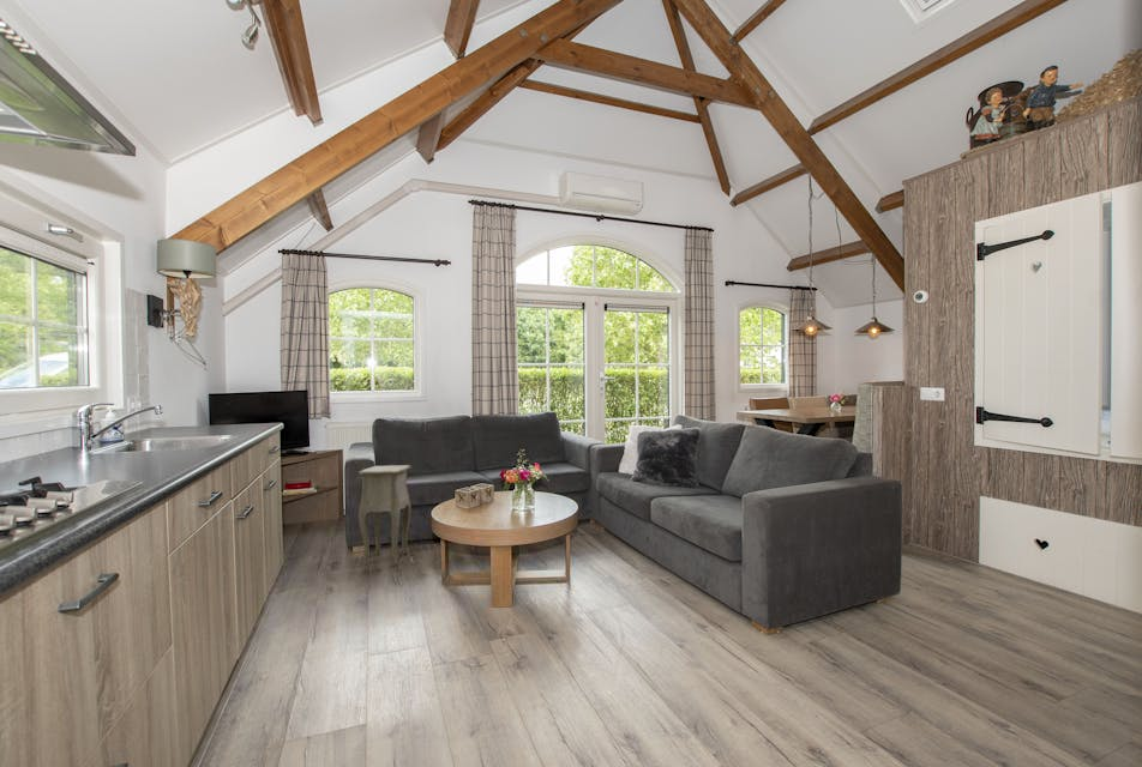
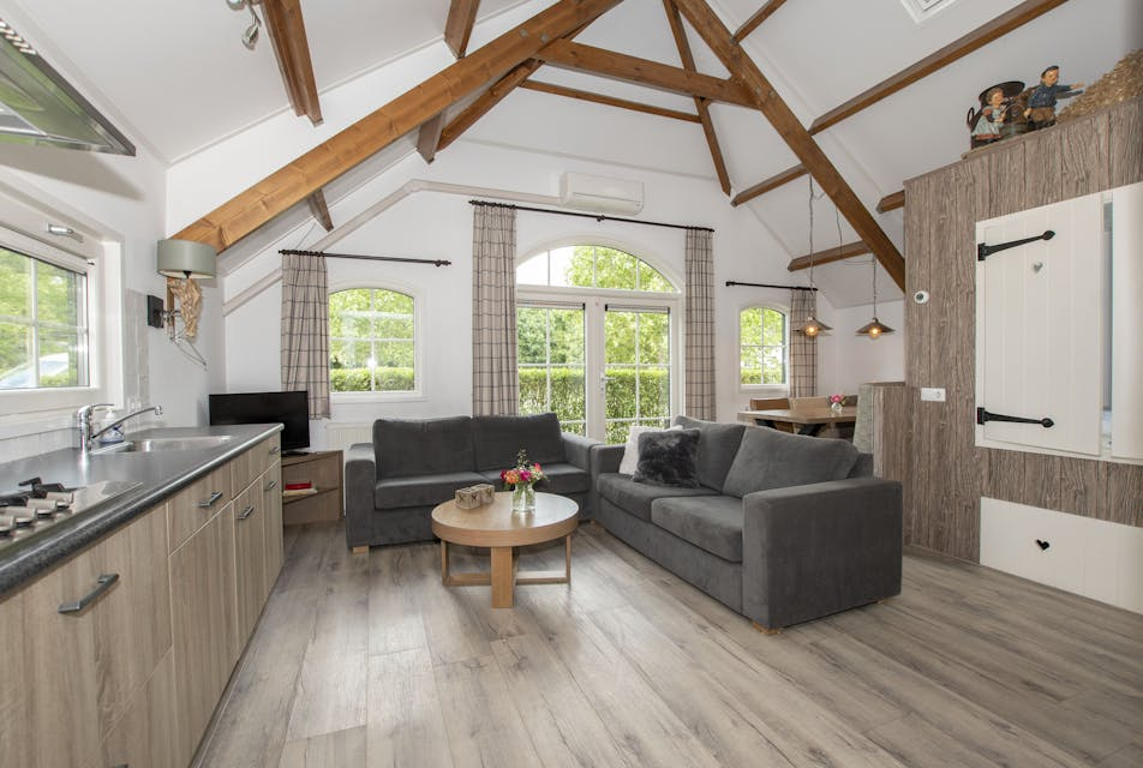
- side table (385, 511)
